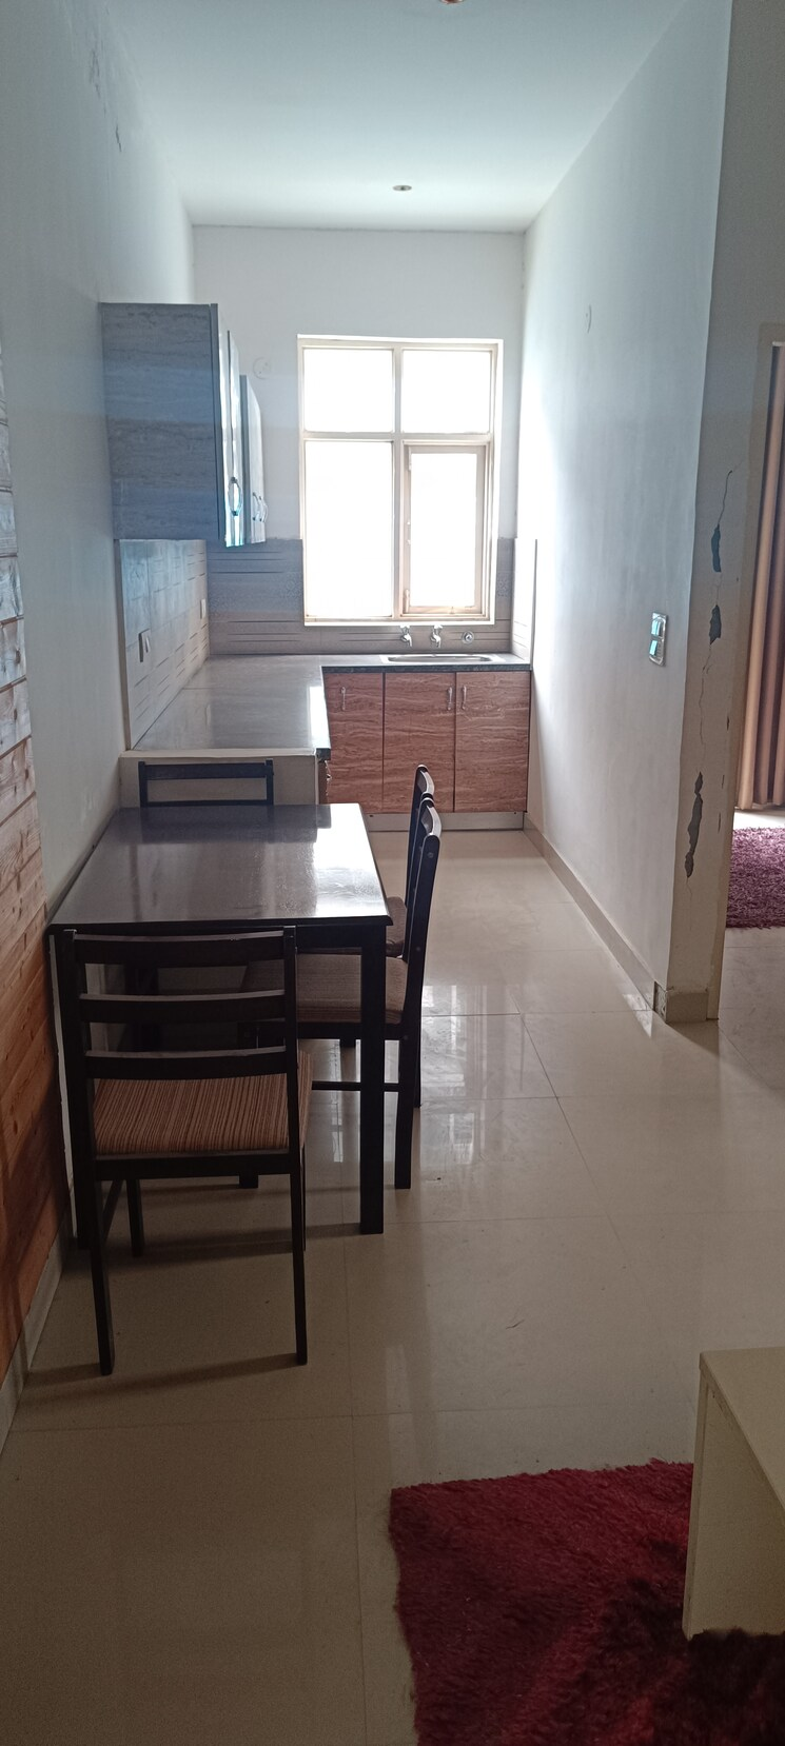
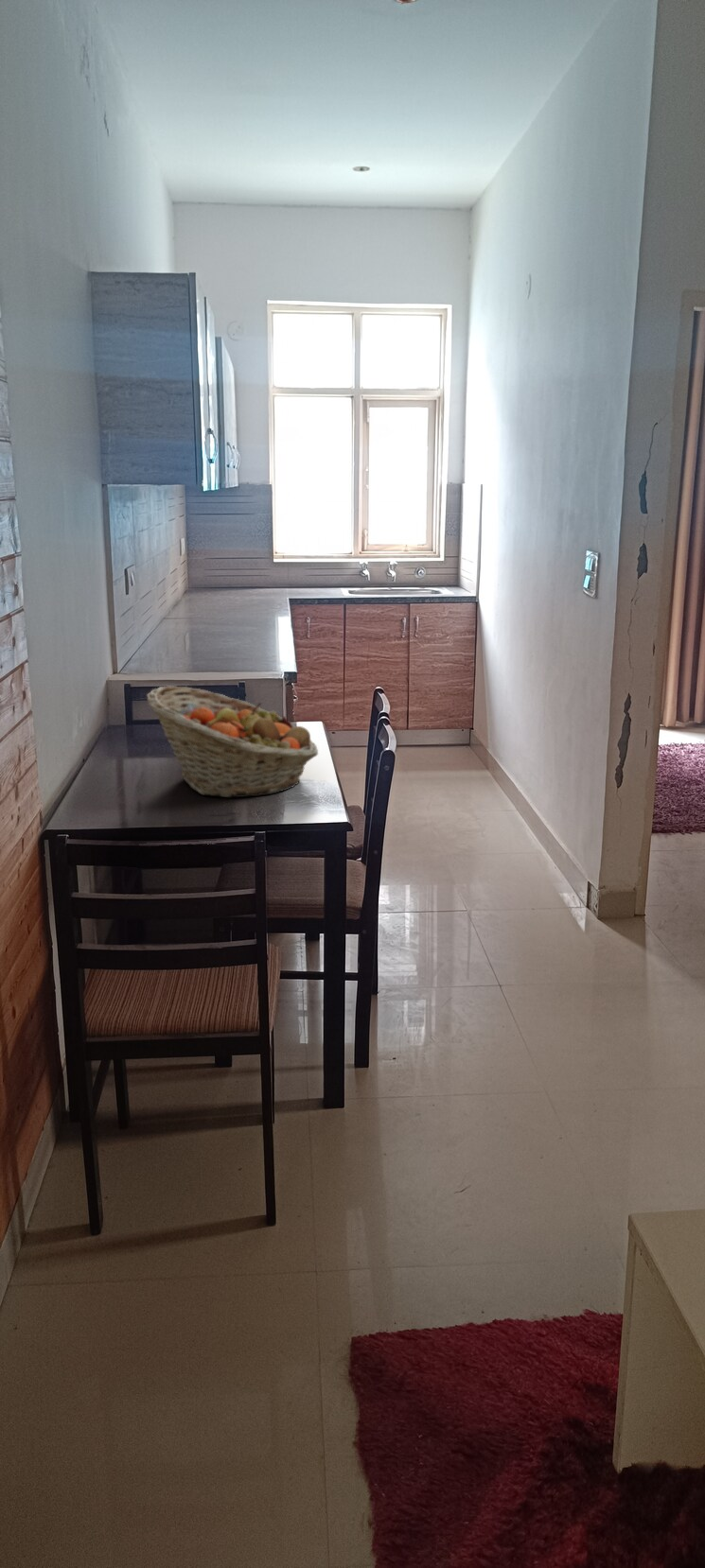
+ fruit basket (233, 736)
